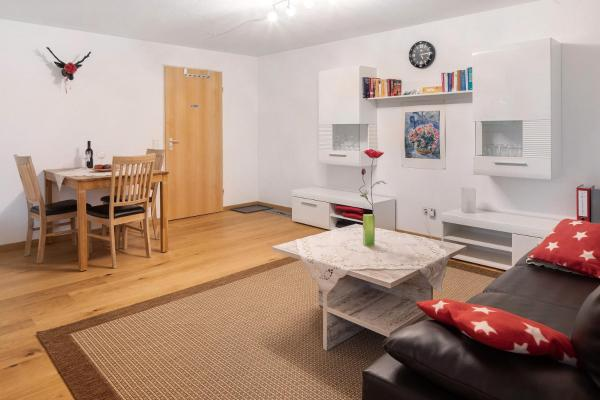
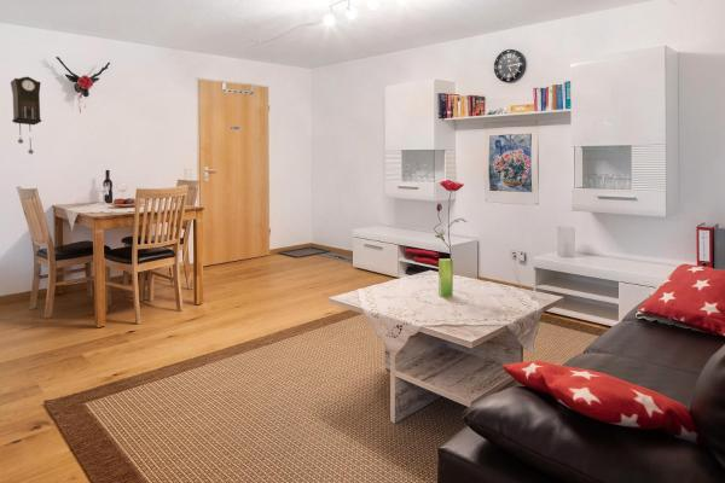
+ pendulum clock (27, 115)
